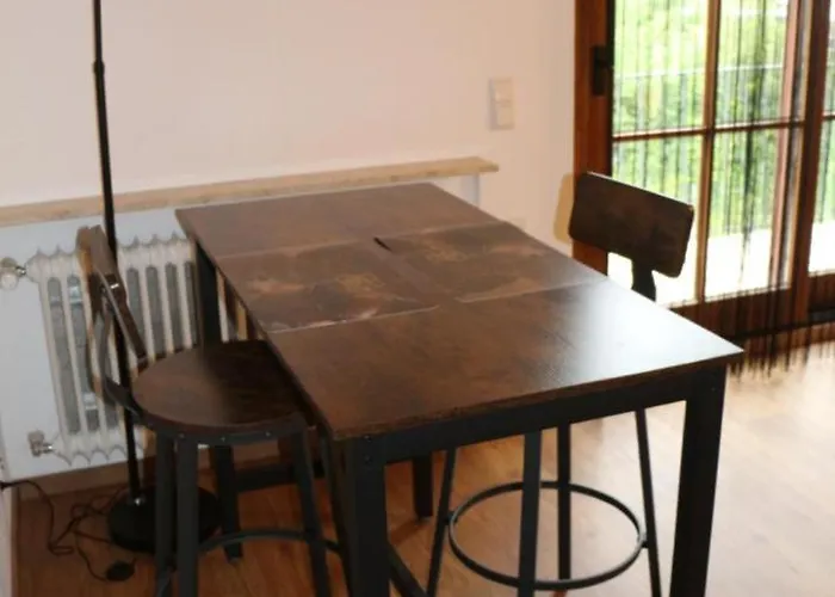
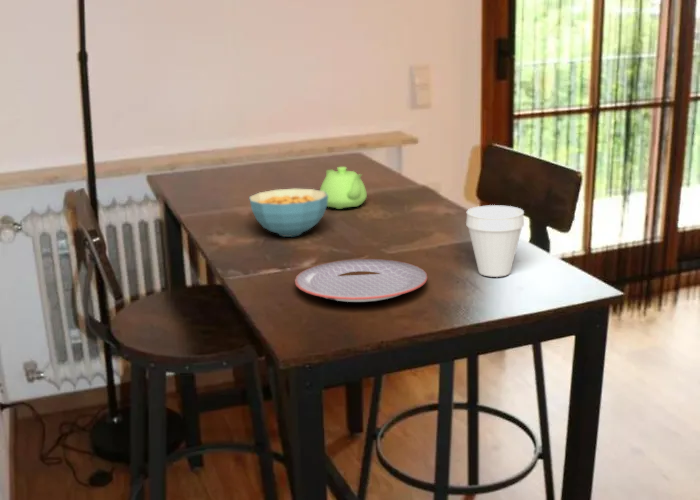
+ plate (361, 281)
+ cup (494, 241)
+ cereal bowl (289, 215)
+ teapot (343, 186)
